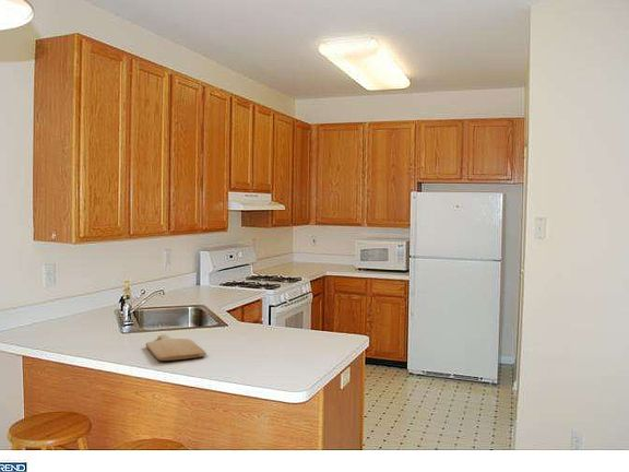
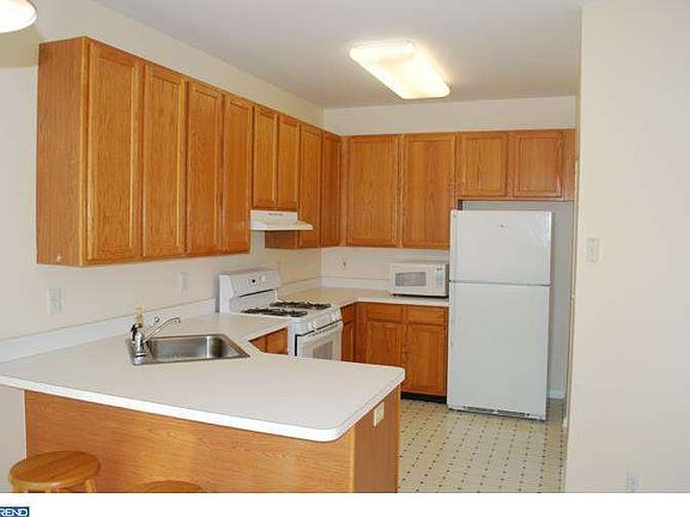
- chopping board (171, 345)
